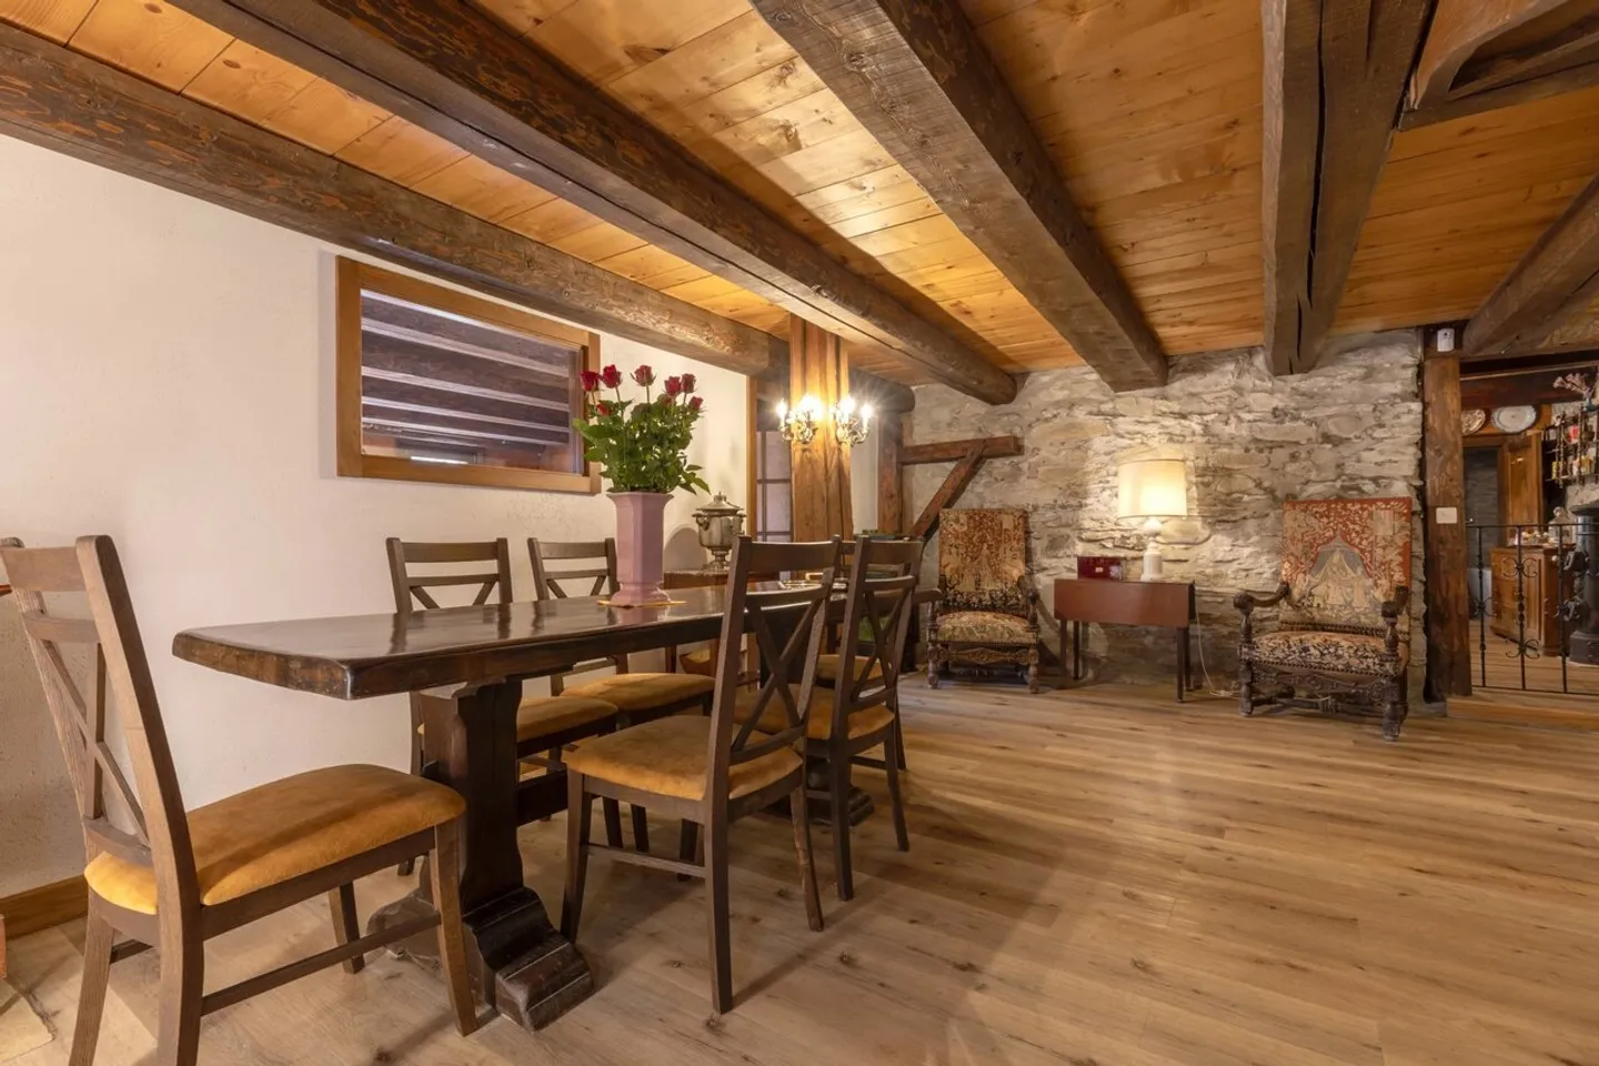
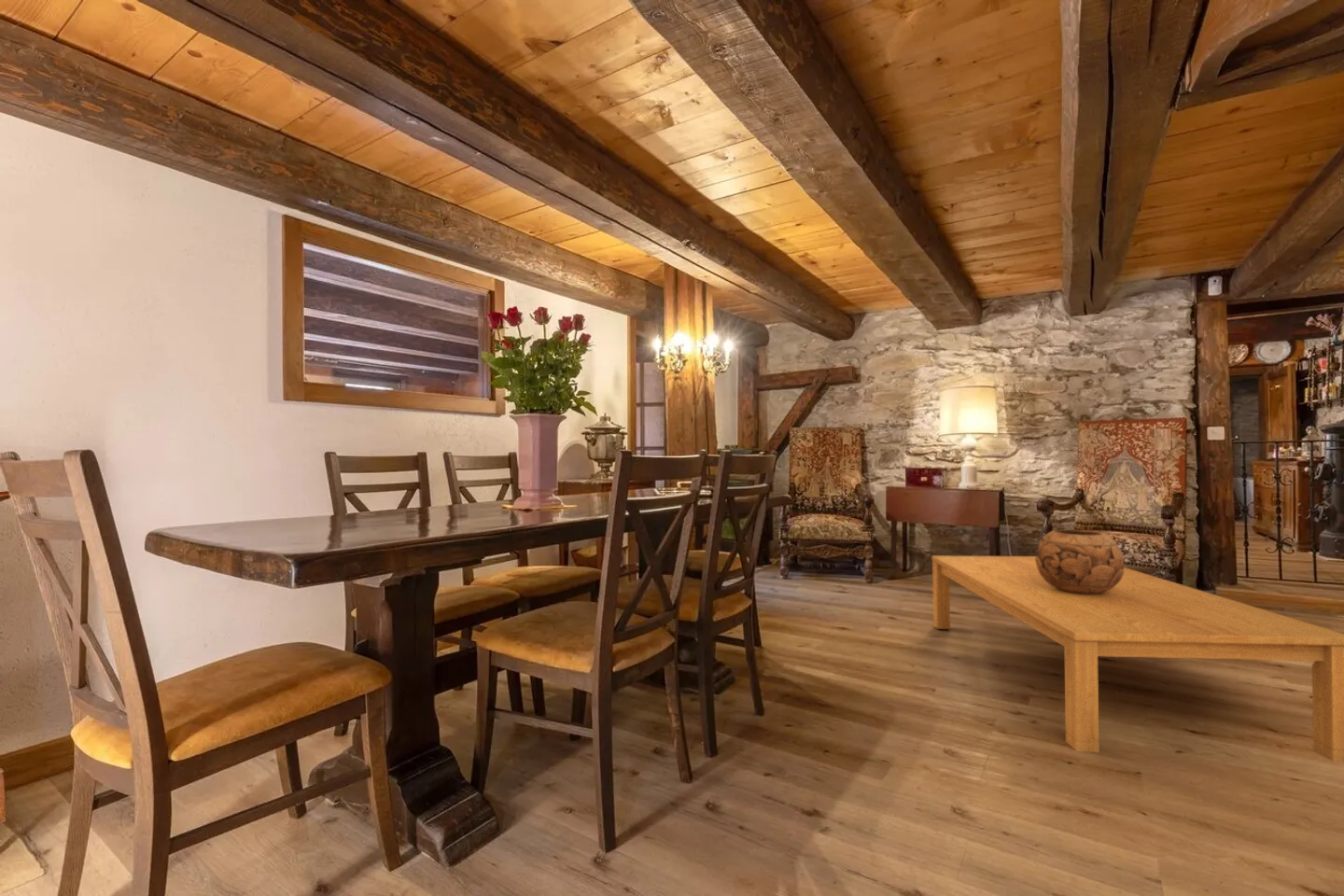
+ coffee table (1084, 629)
+ decorative bowl (1078, 560)
